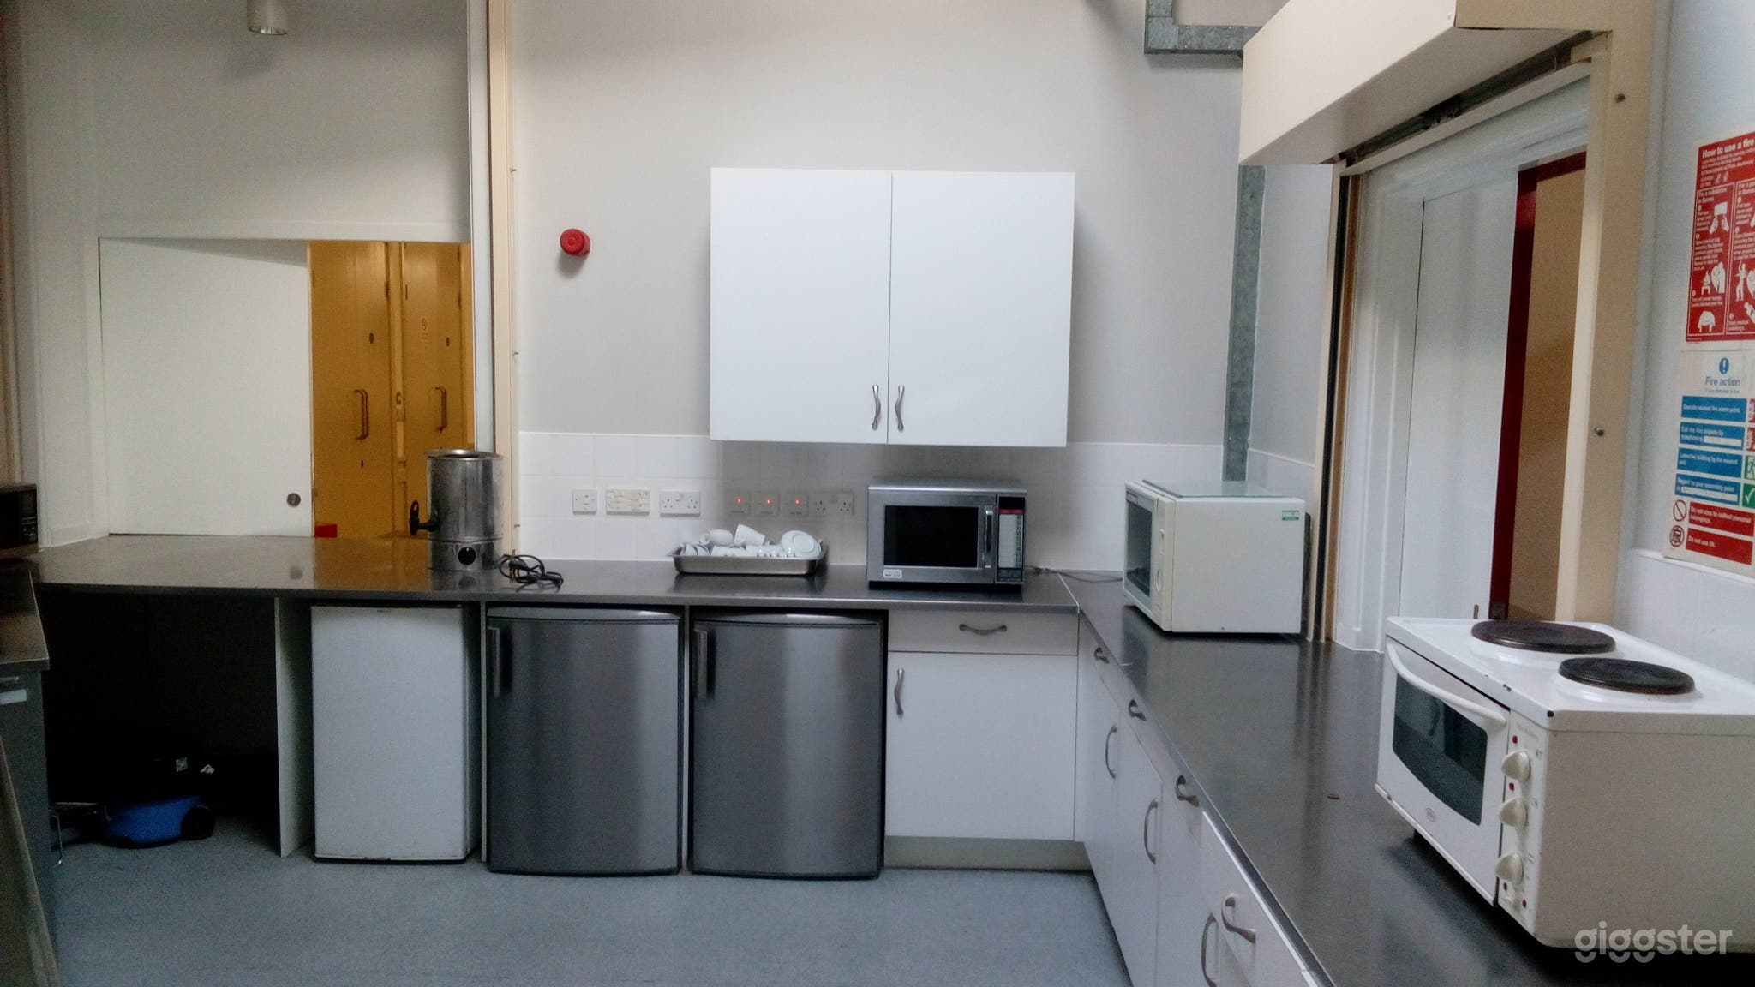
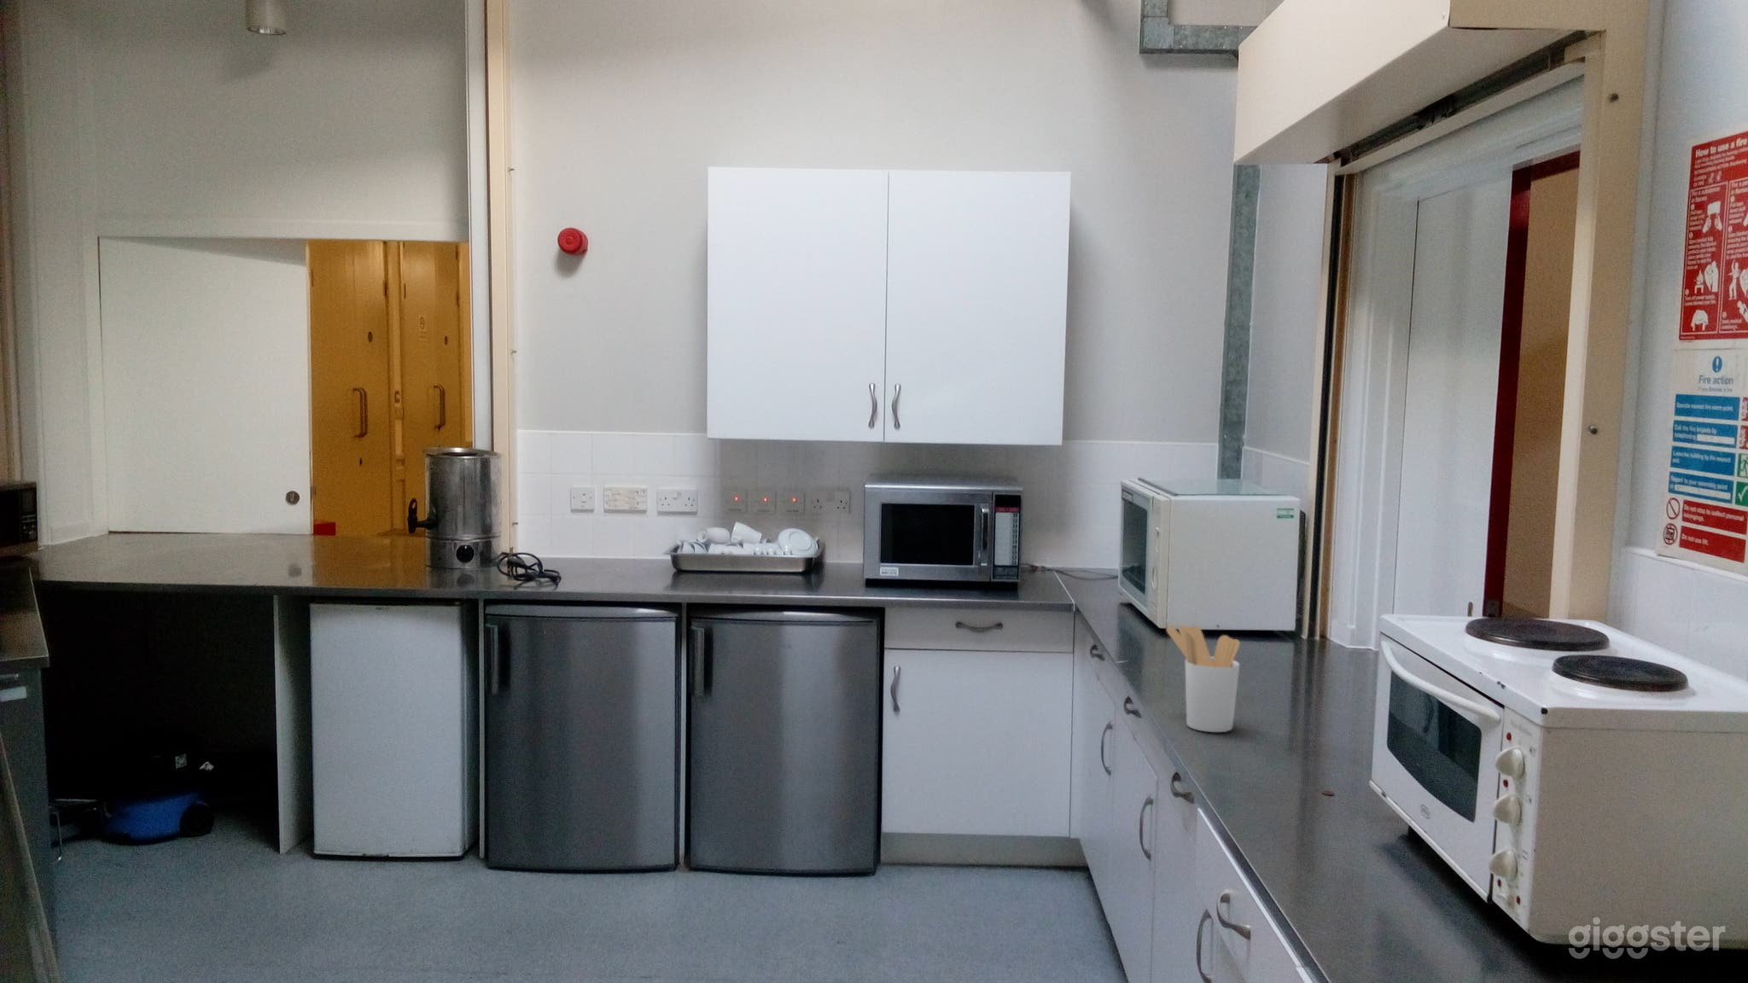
+ utensil holder (1201, 675)
